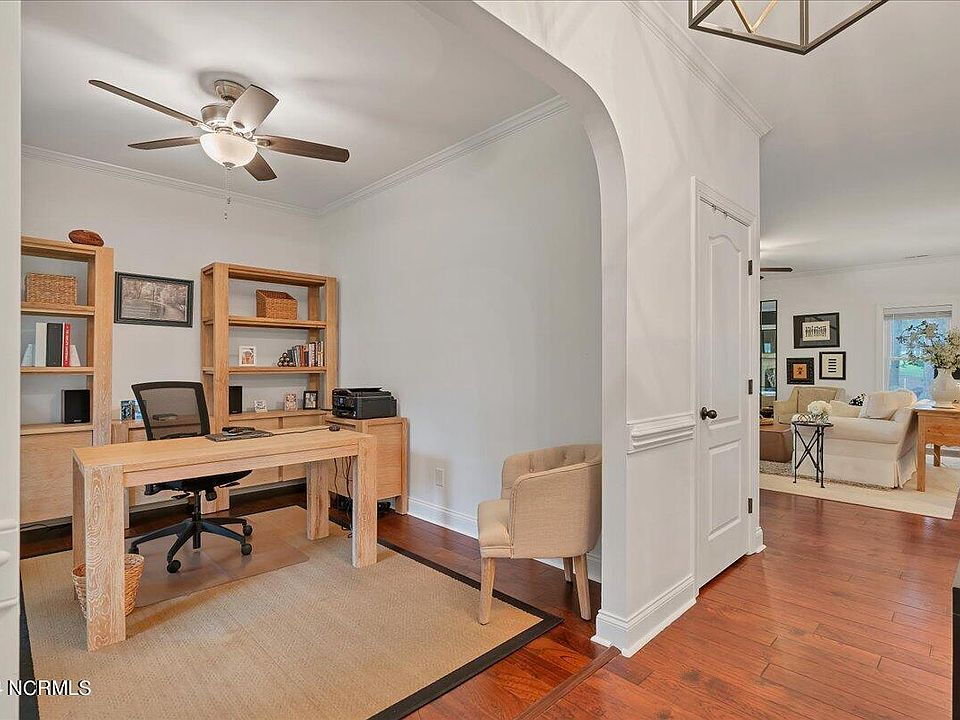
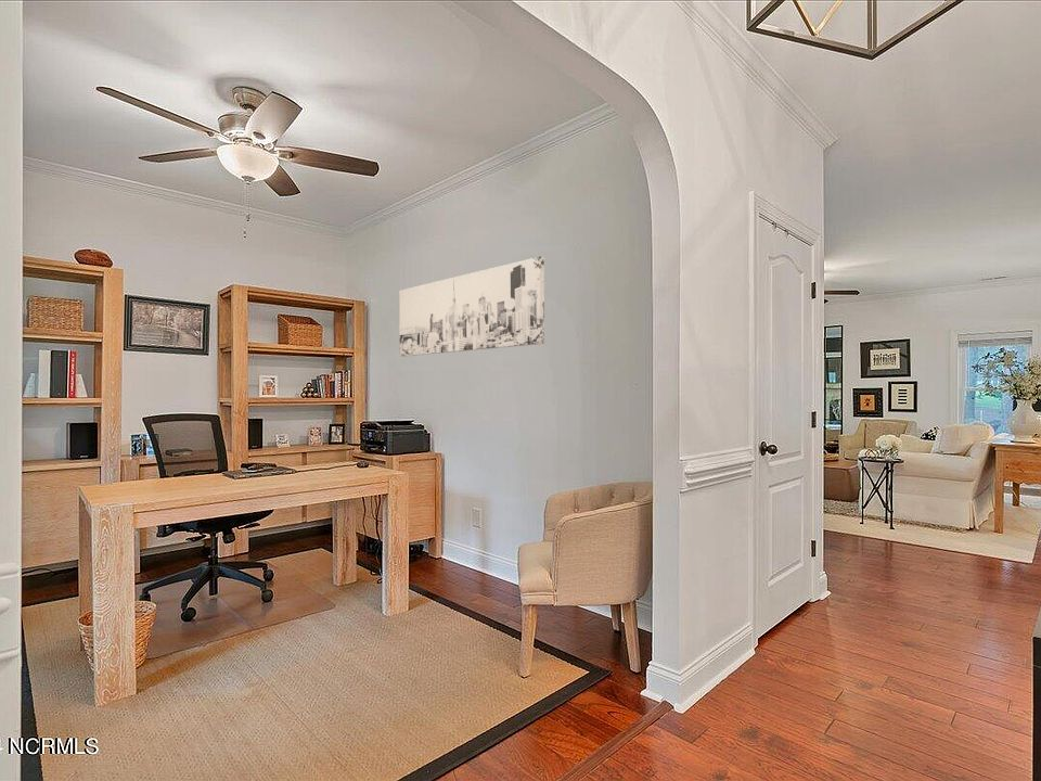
+ wall art (462, 313)
